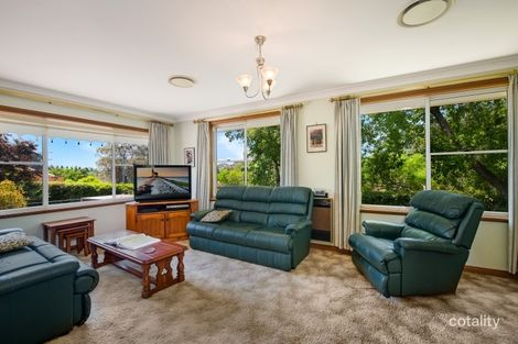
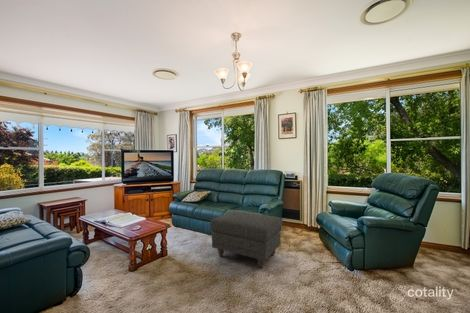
+ ottoman (246, 235)
